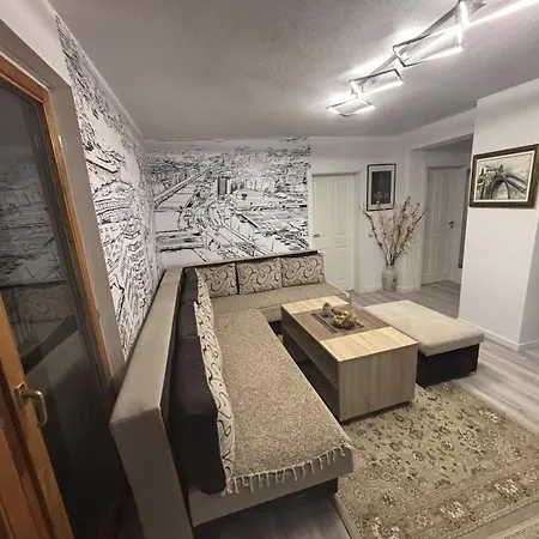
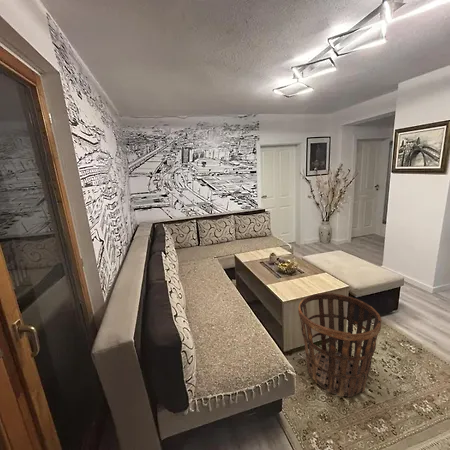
+ basket (335, 341)
